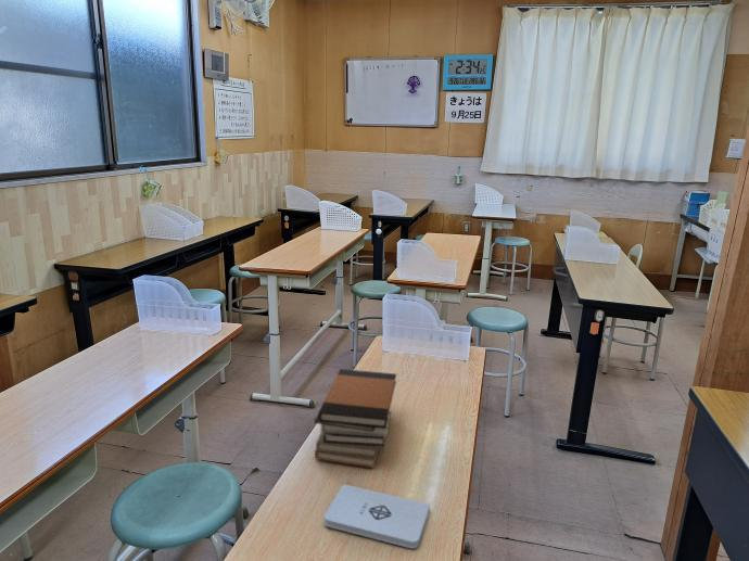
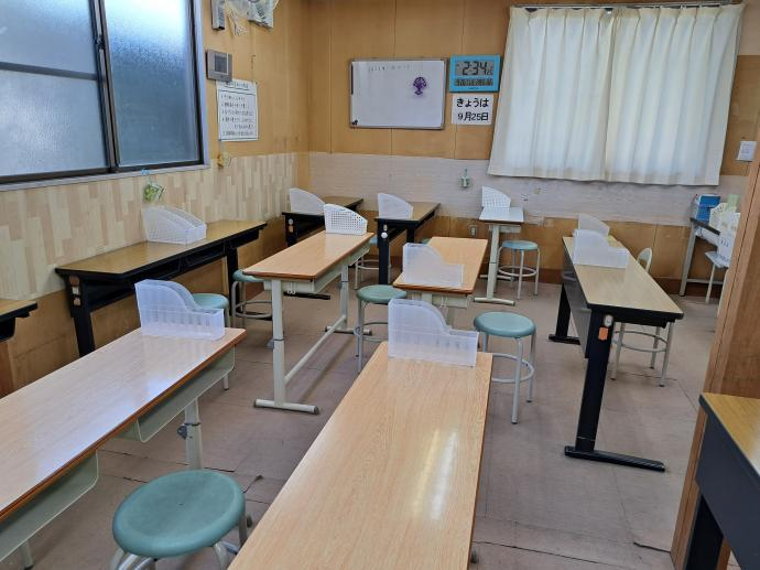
- book stack (358, 413)
- notepad (377, 514)
